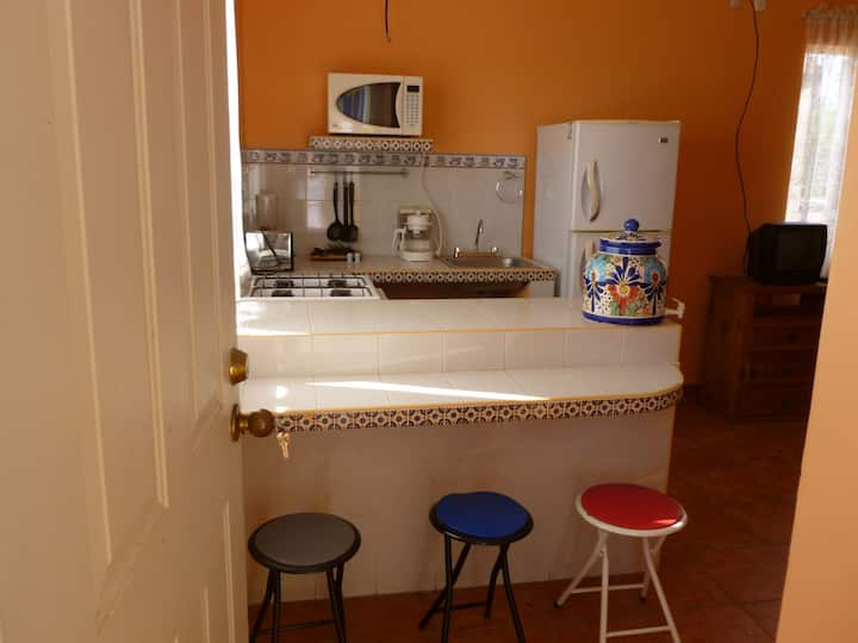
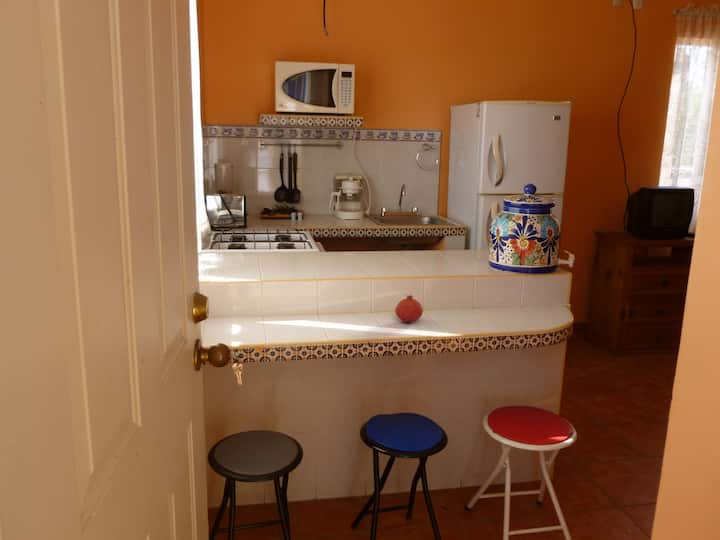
+ fruit (409, 308)
